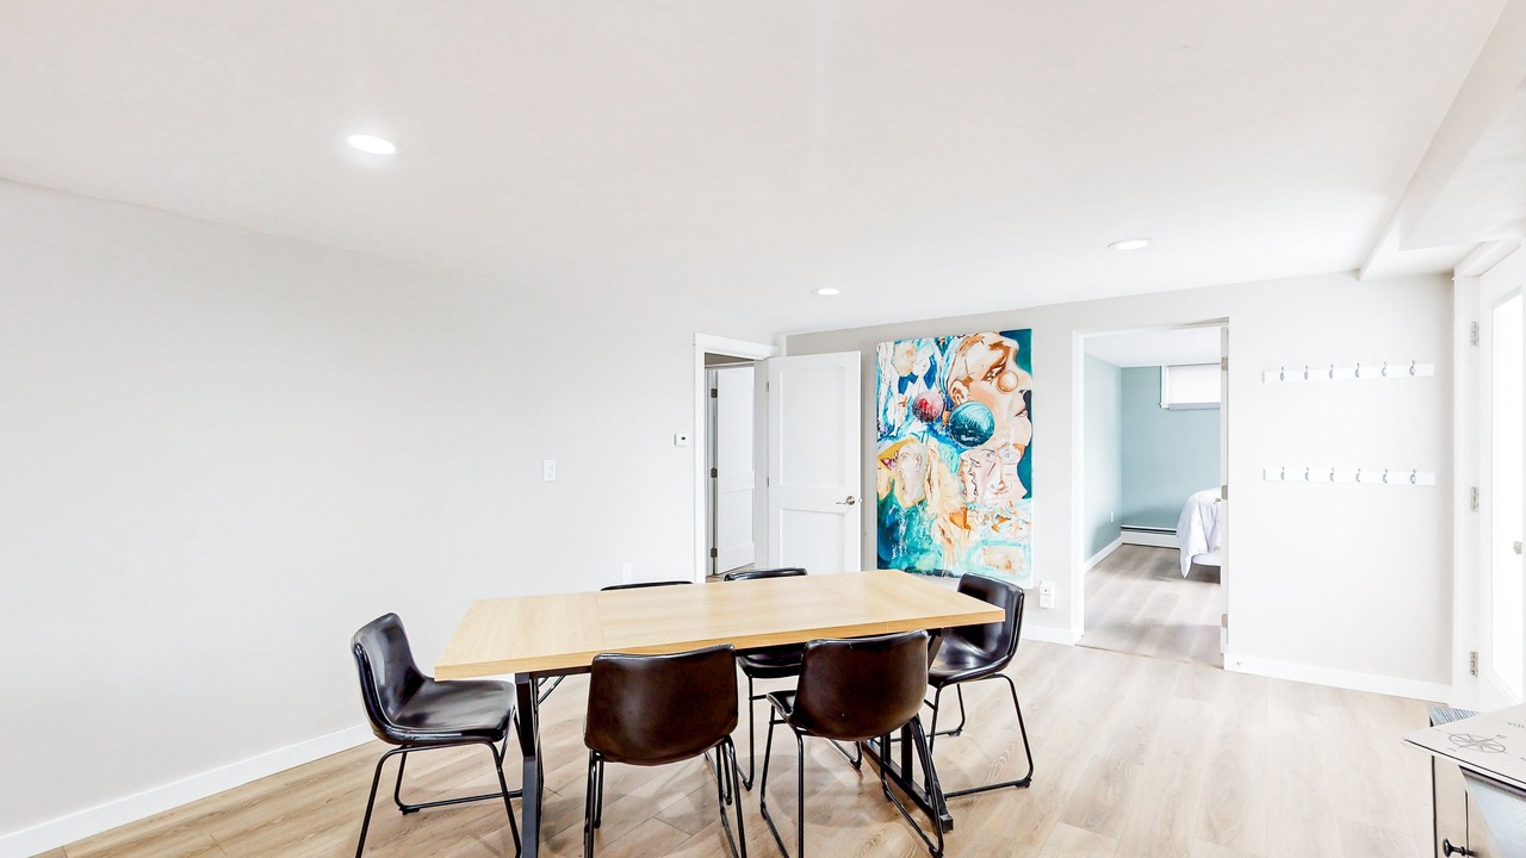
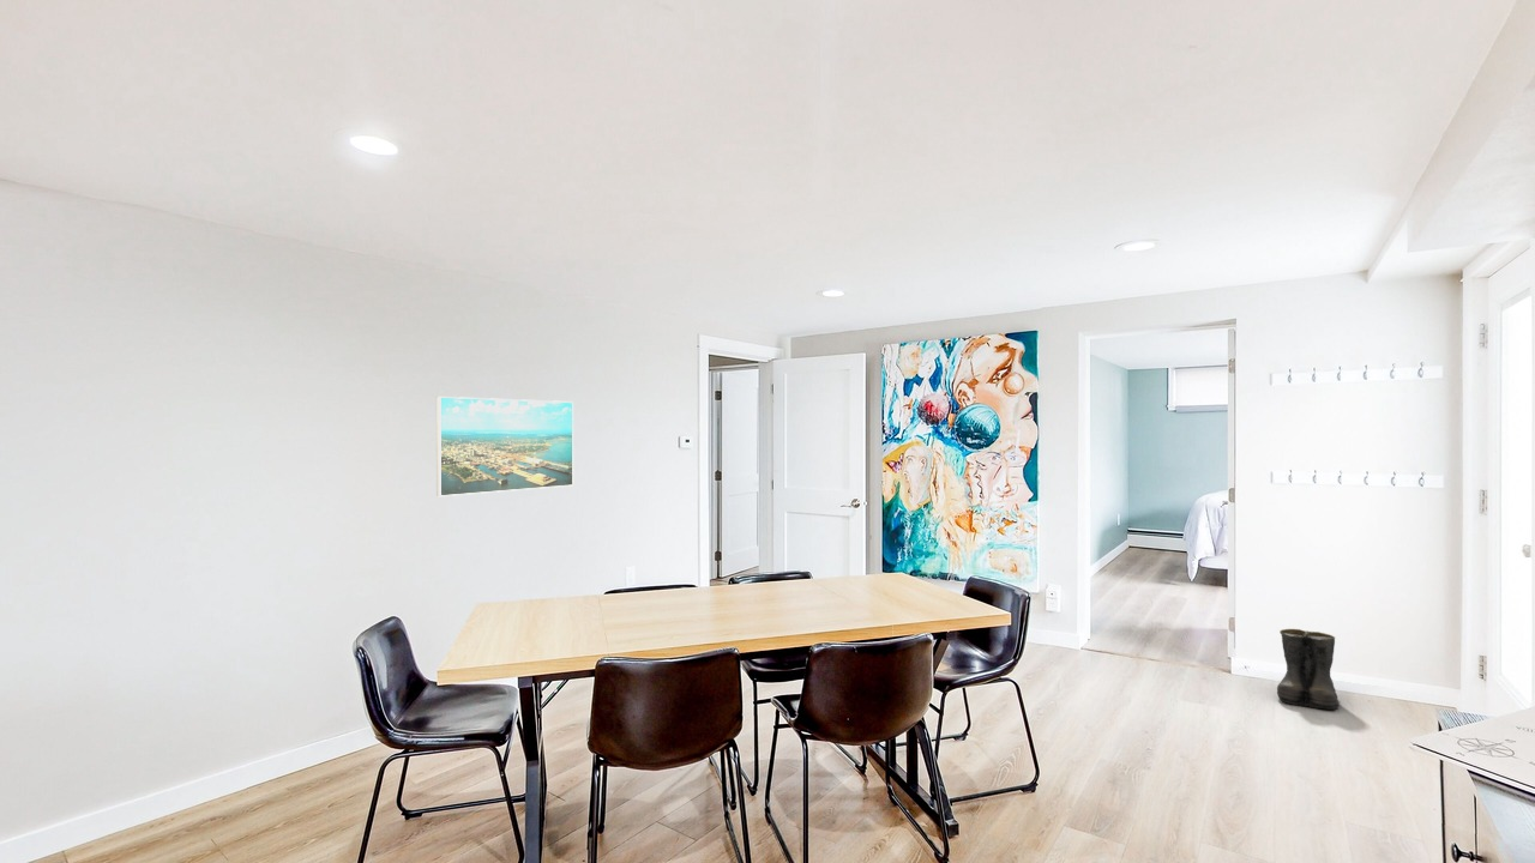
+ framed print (510, 445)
+ boots (1306, 666)
